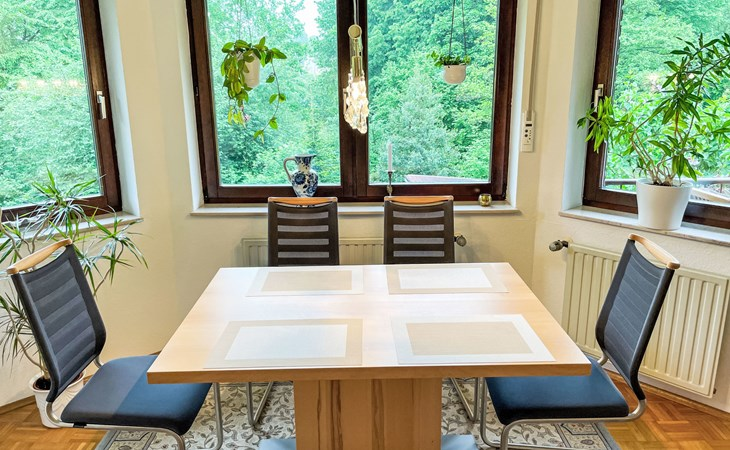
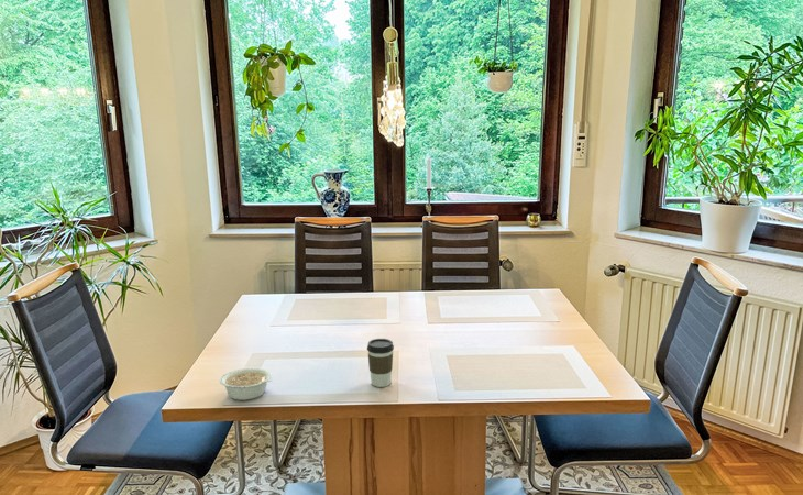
+ coffee cup (381, 362)
+ legume (248, 383)
